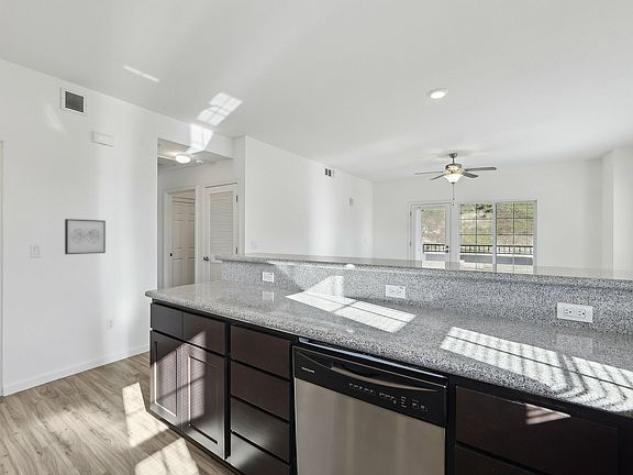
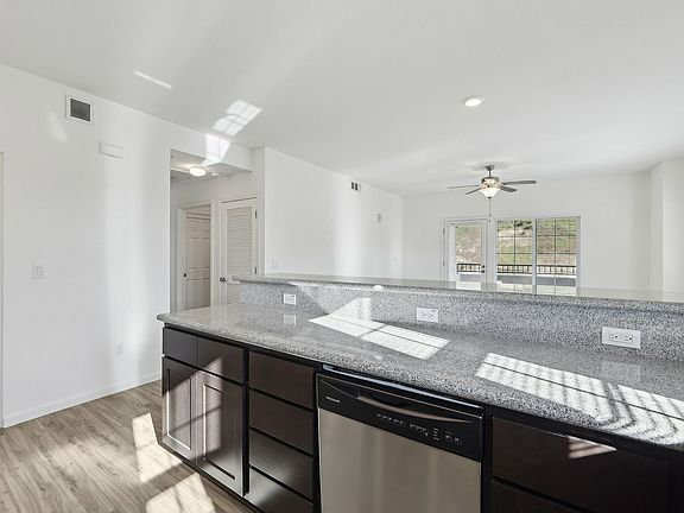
- wall art (86, 236)
